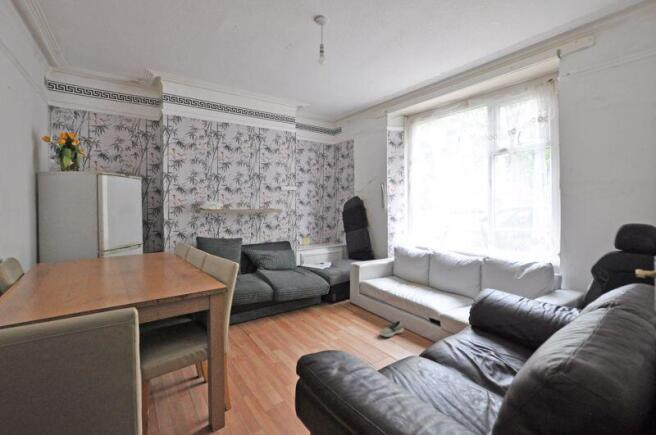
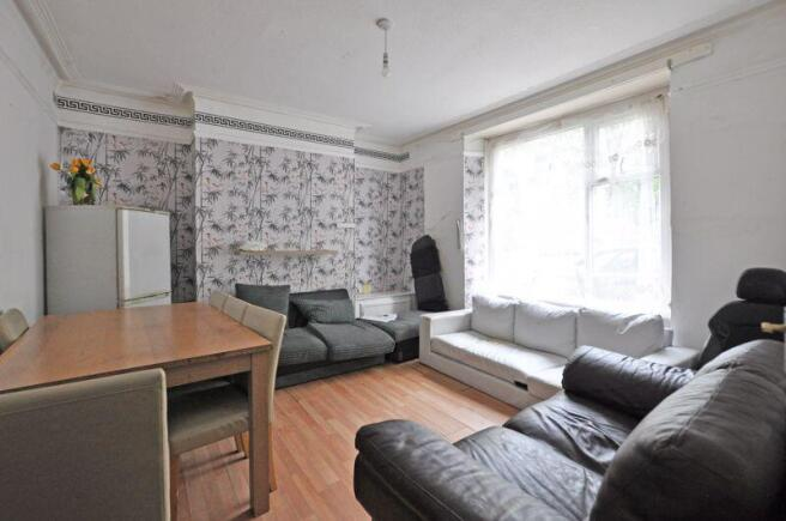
- shoe (391, 328)
